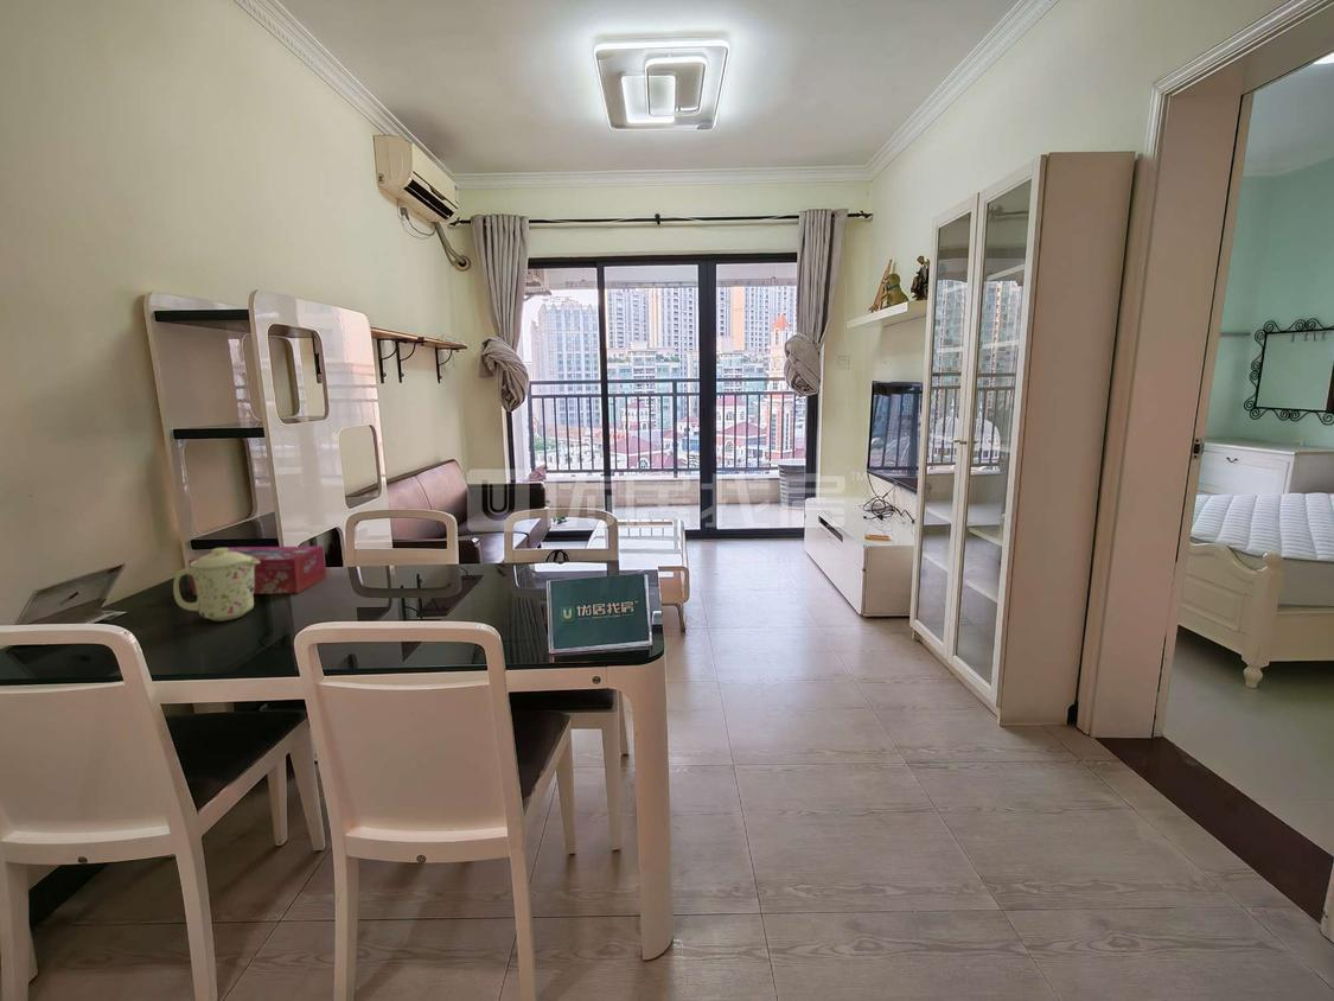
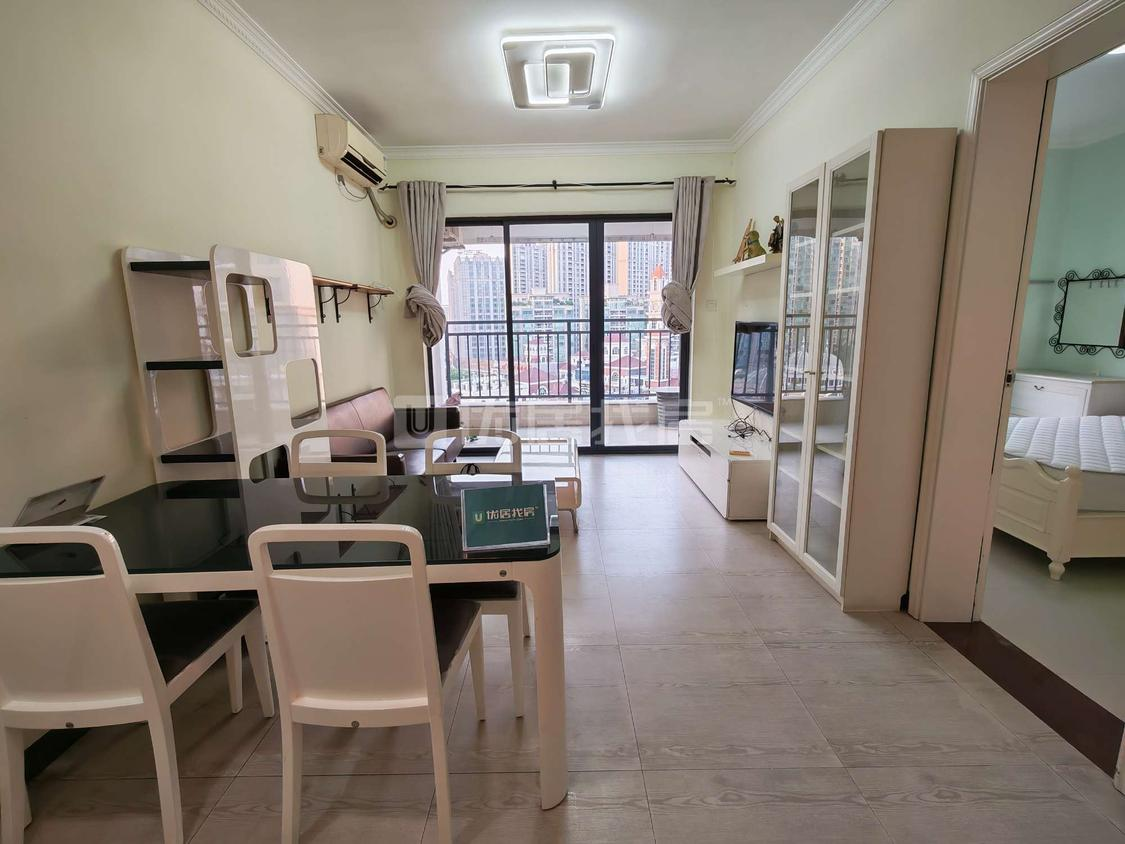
- tissue box (260, 569)
- mug (218, 584)
